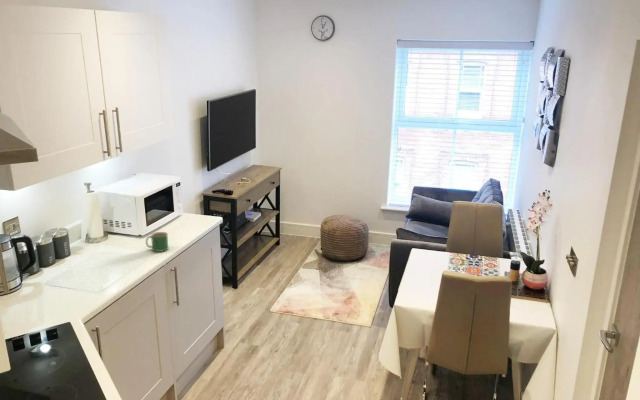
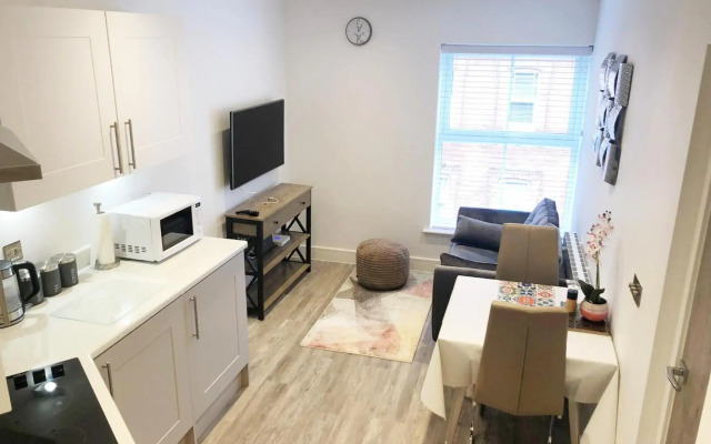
- mug (156, 241)
